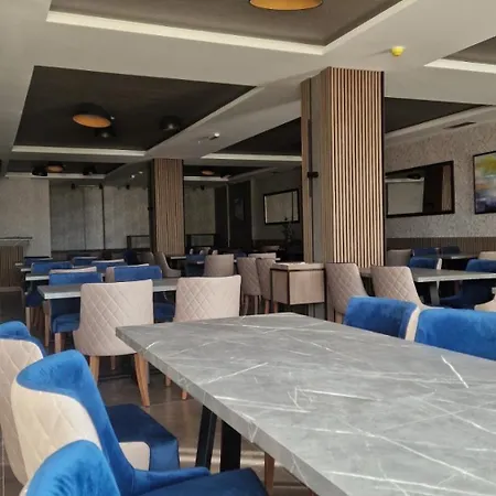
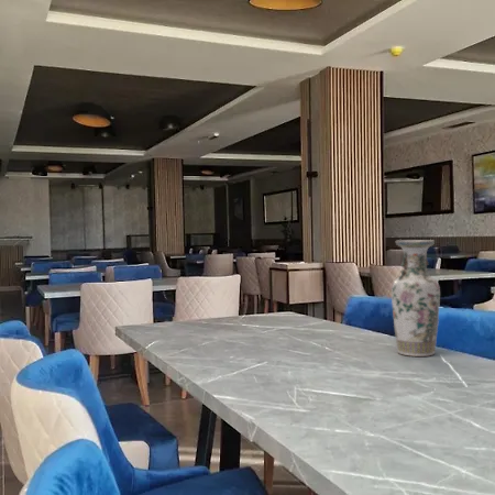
+ vase (415, 296)
